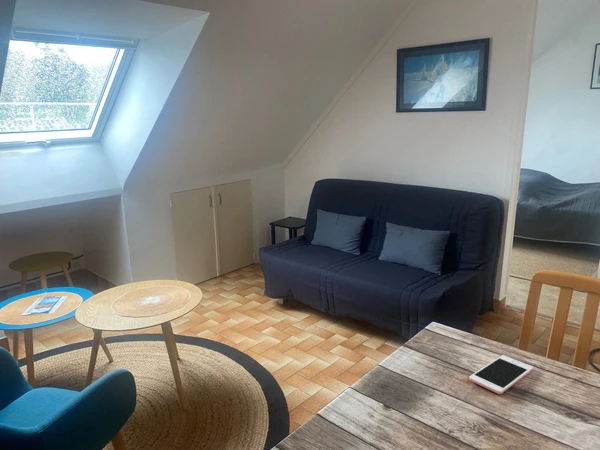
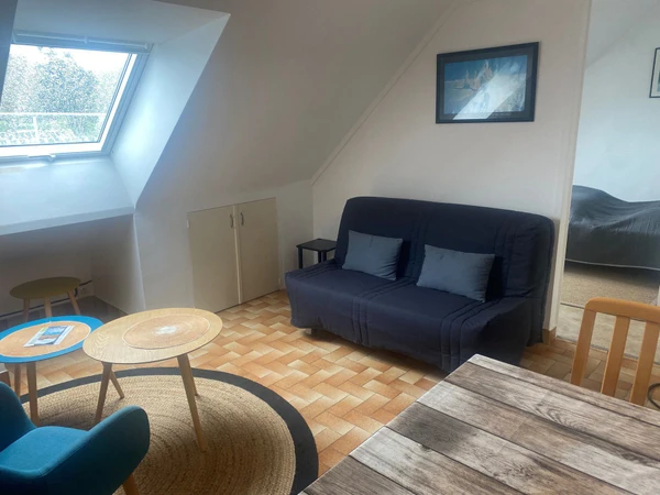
- cell phone (501, 373)
